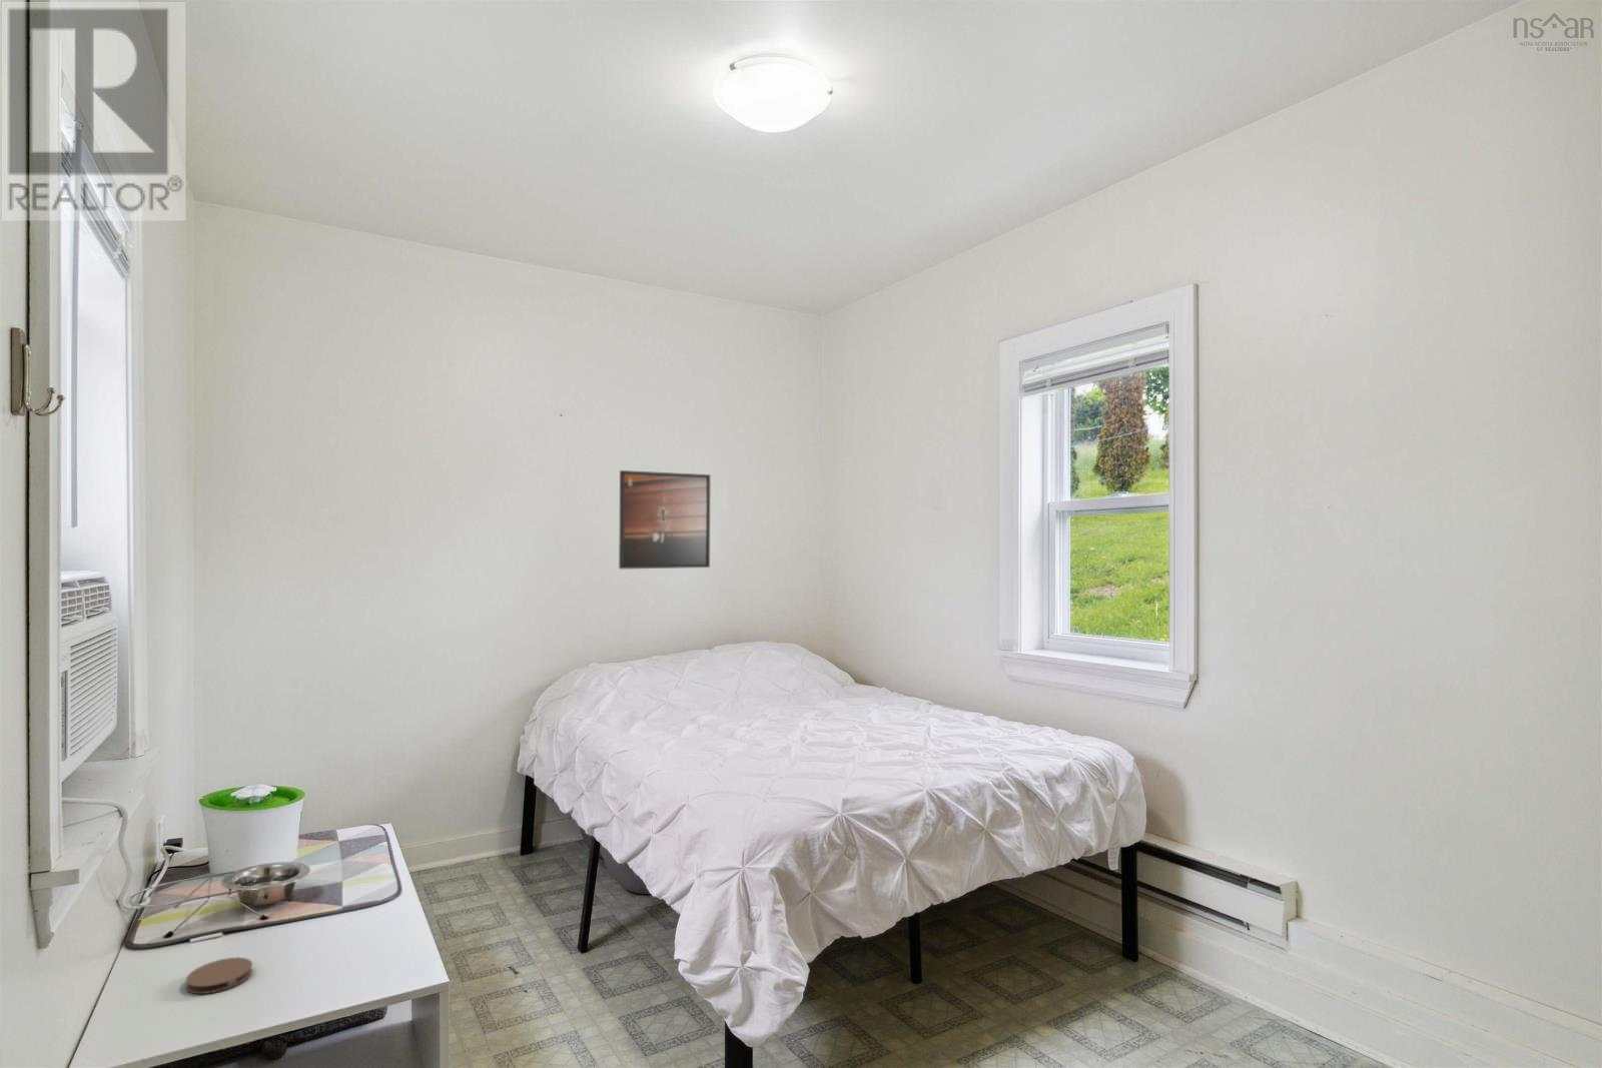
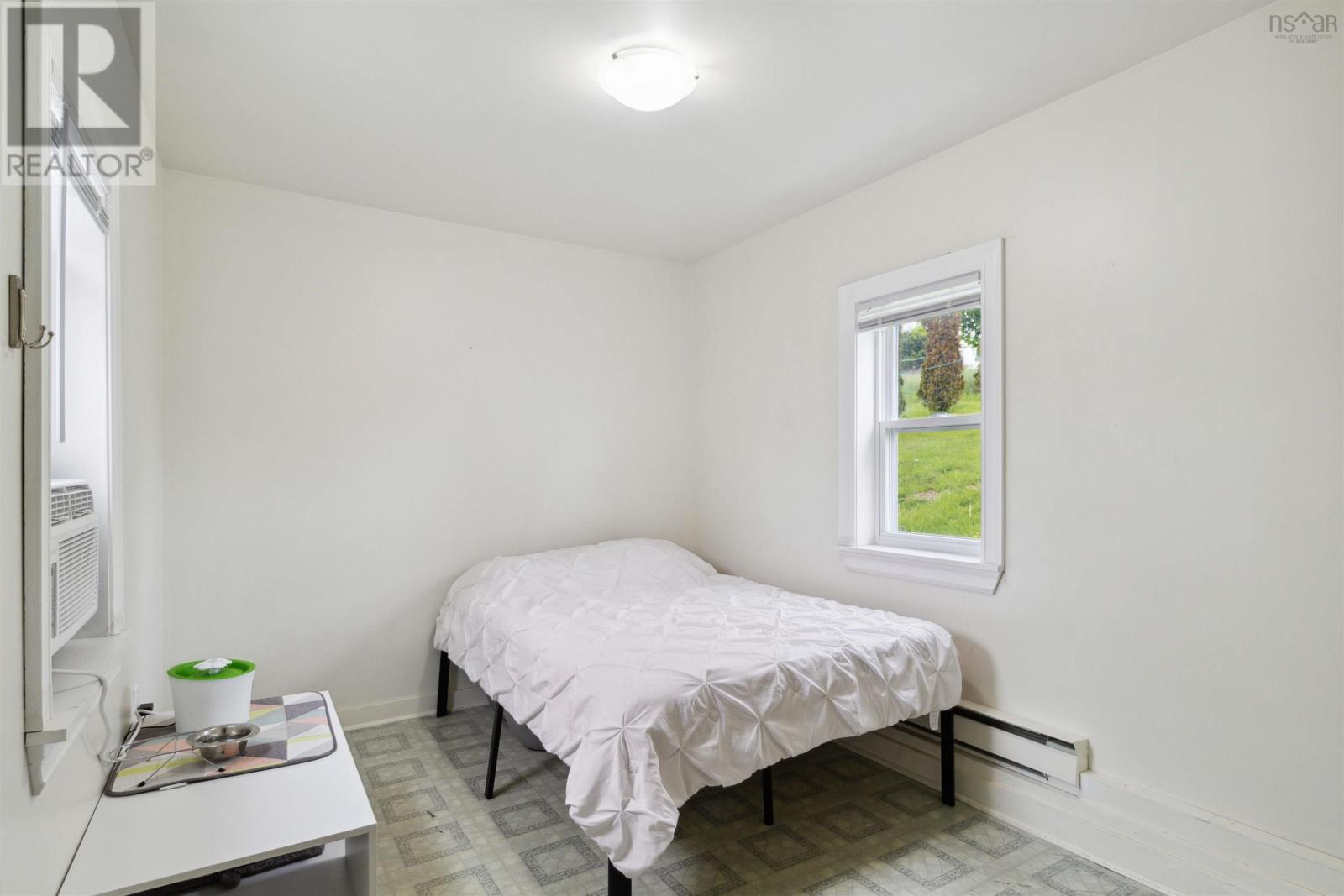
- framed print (666, 520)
- coaster (219, 975)
